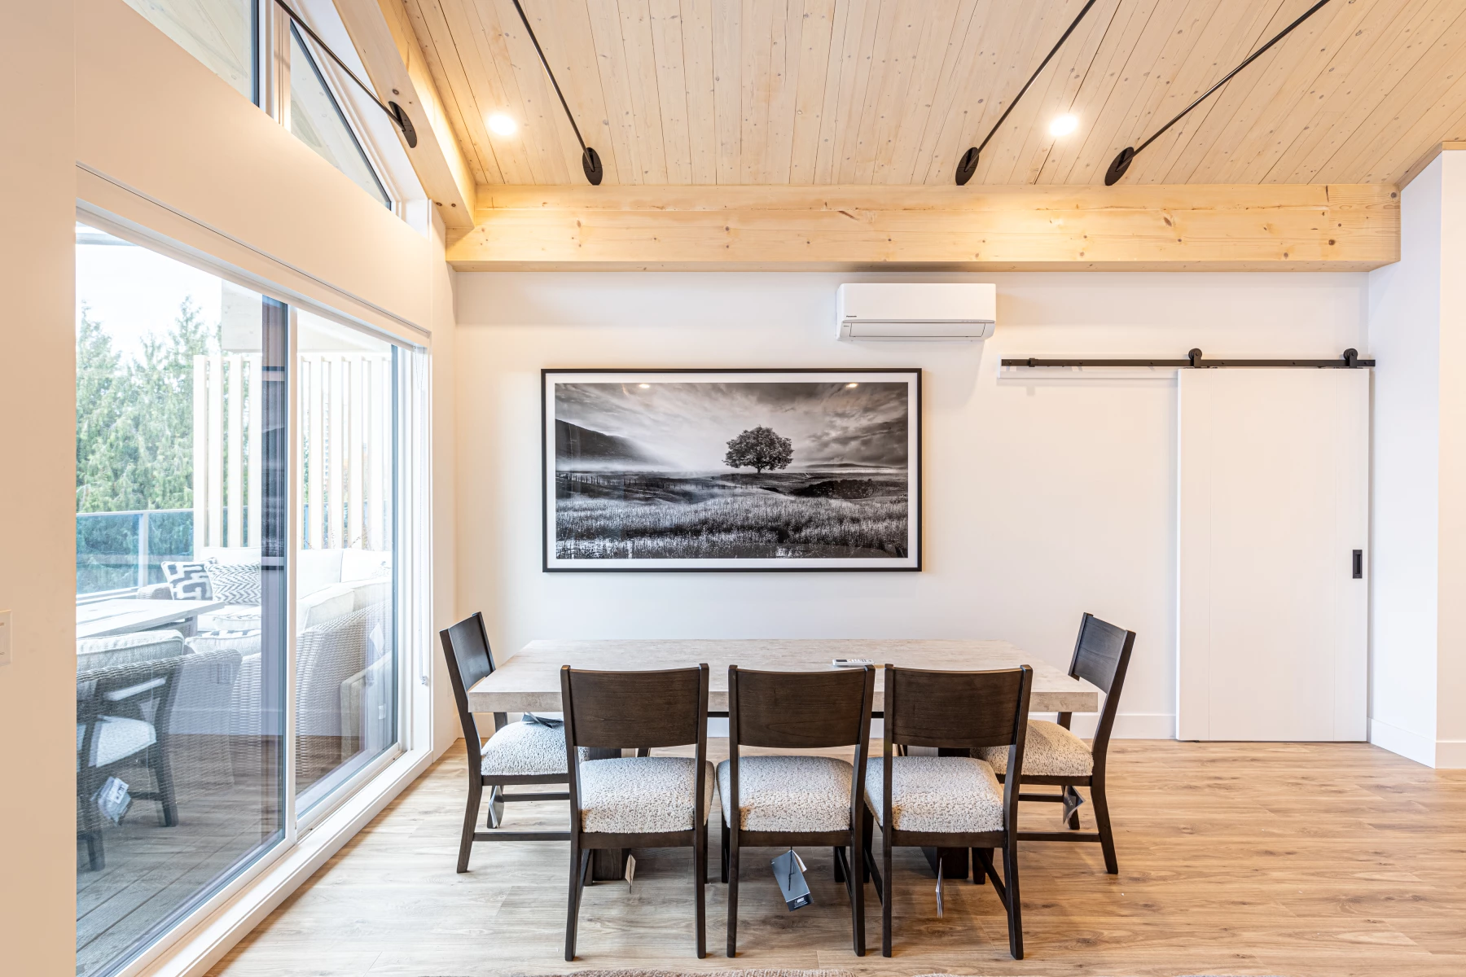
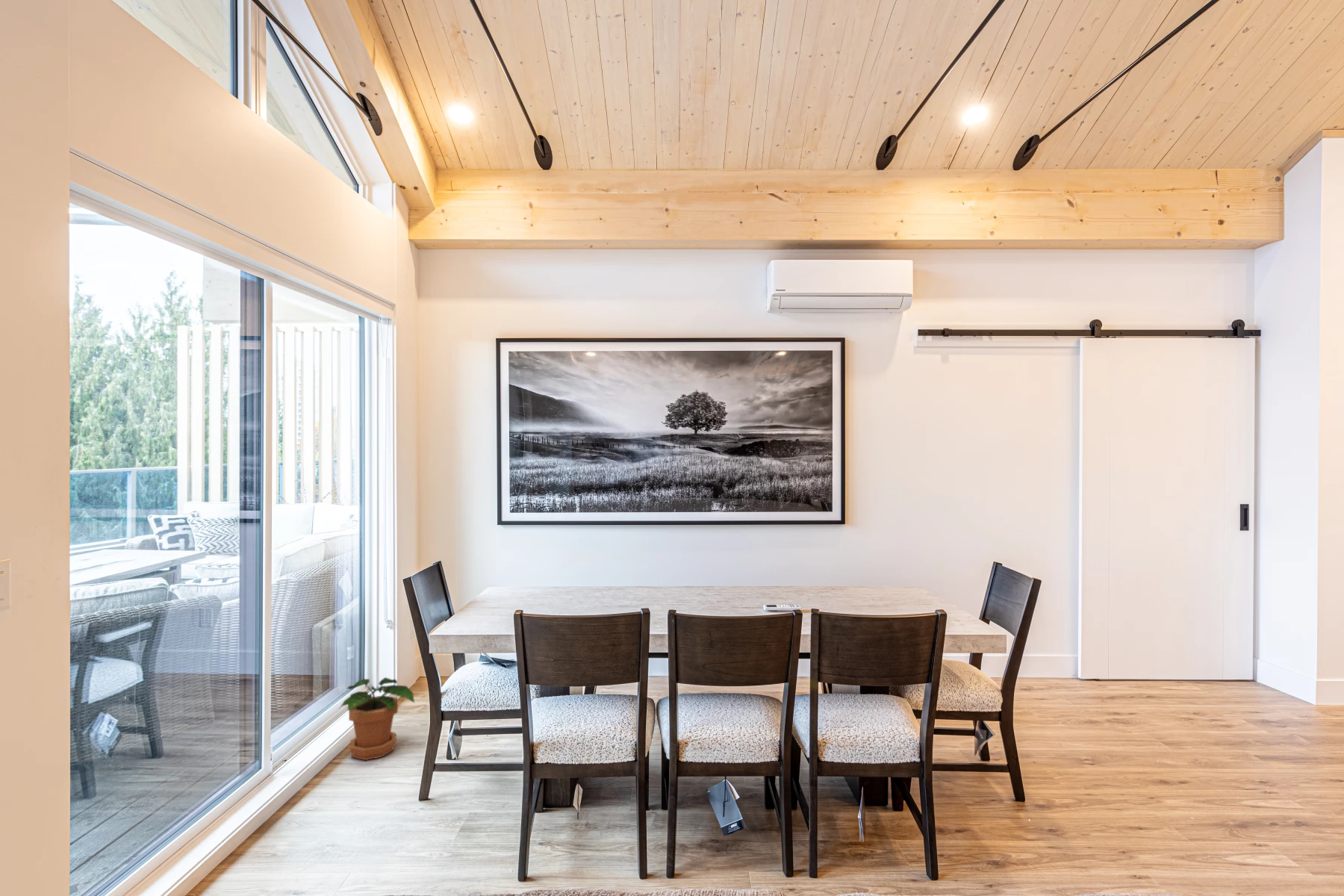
+ potted plant (377, 718)
